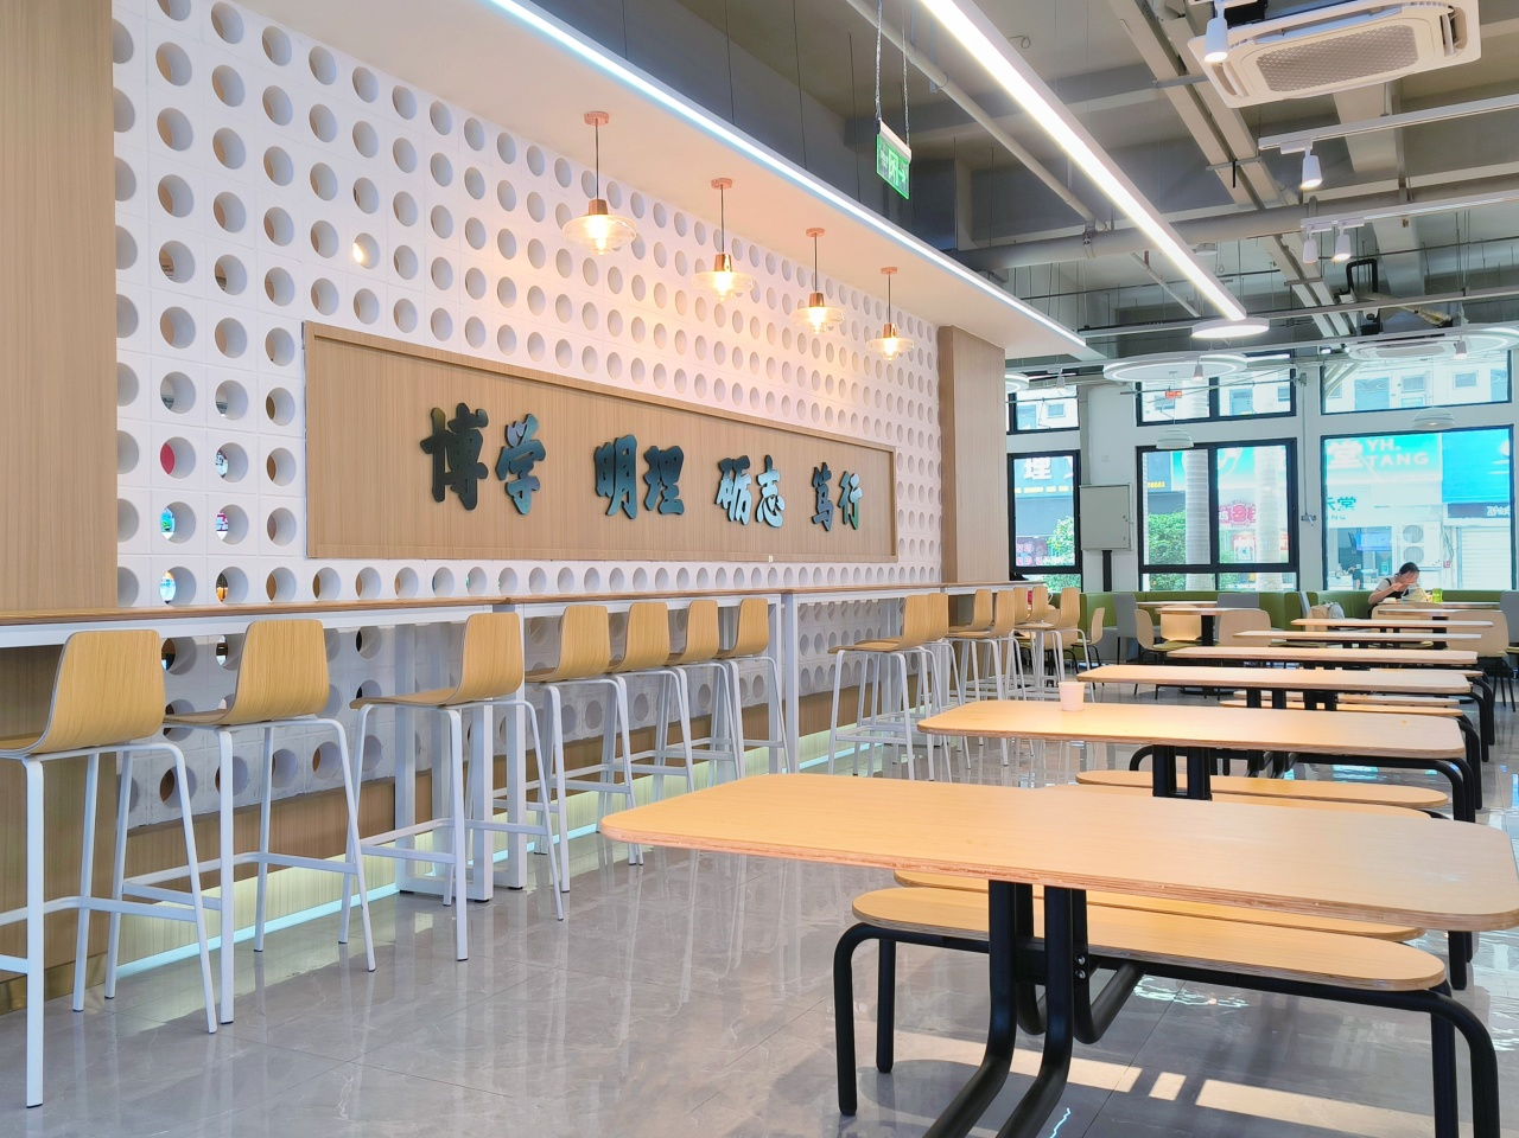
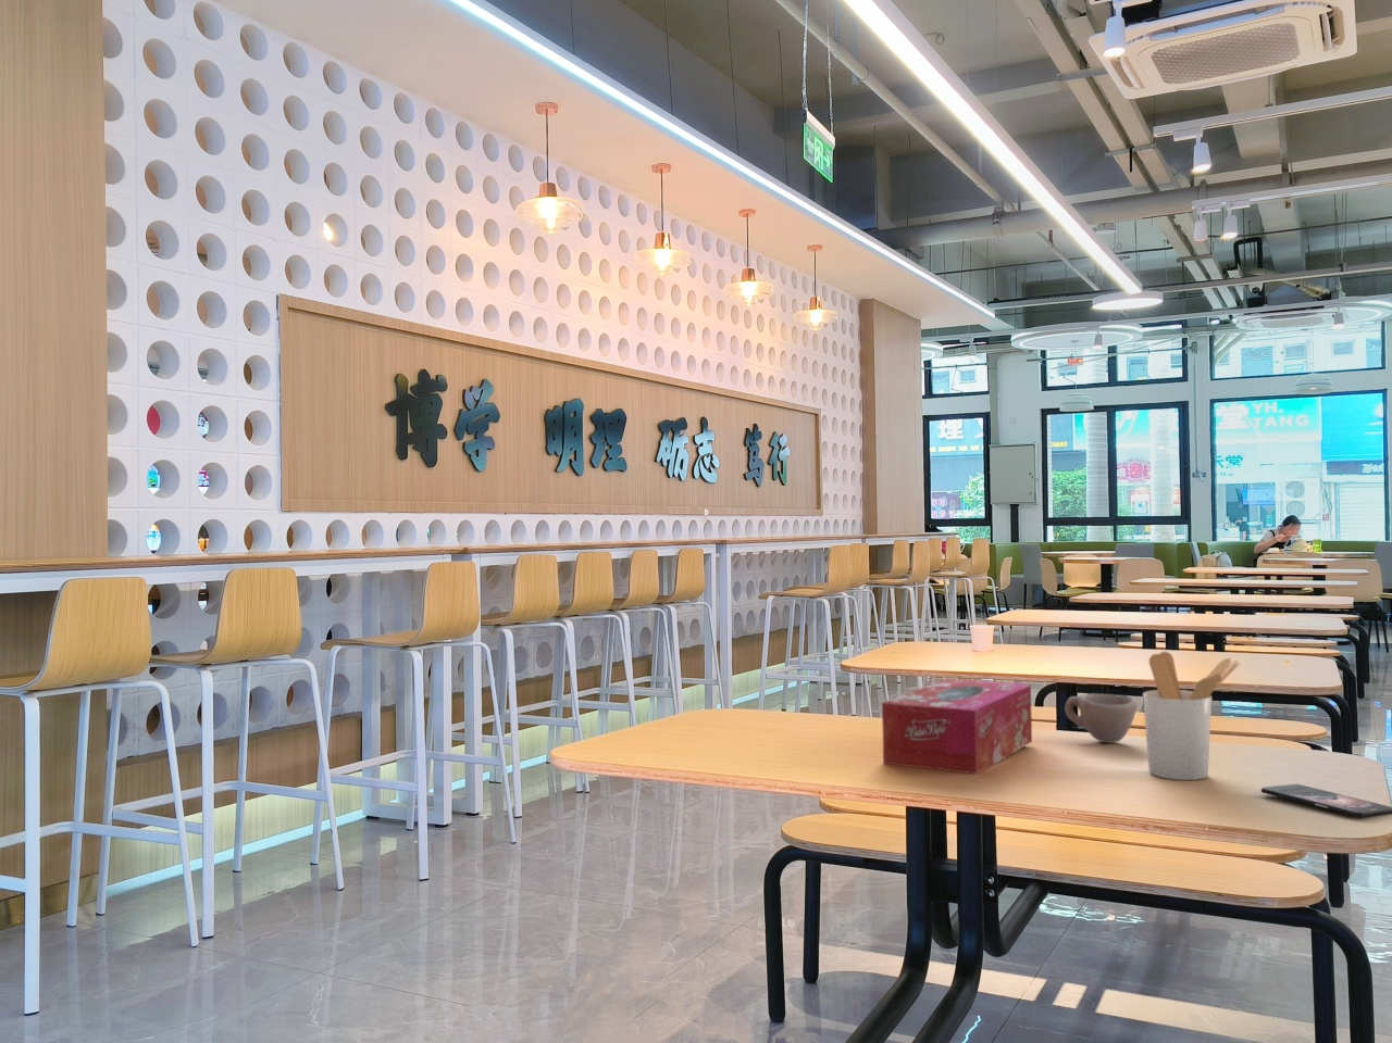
+ cup (1099, 718)
+ utensil holder (1193, 714)
+ tissue box (959, 722)
+ smartphone (1325, 800)
